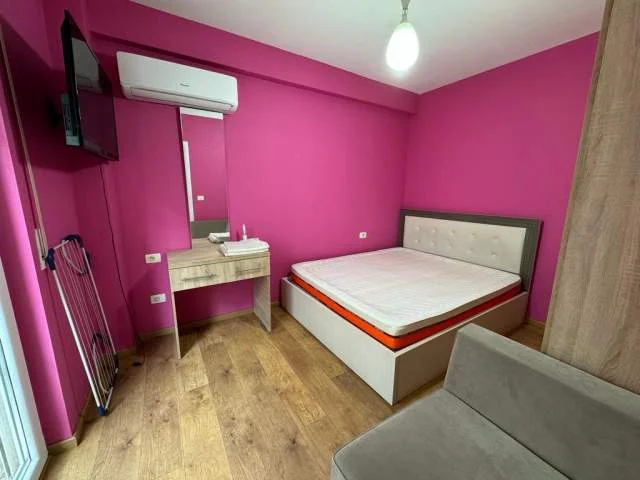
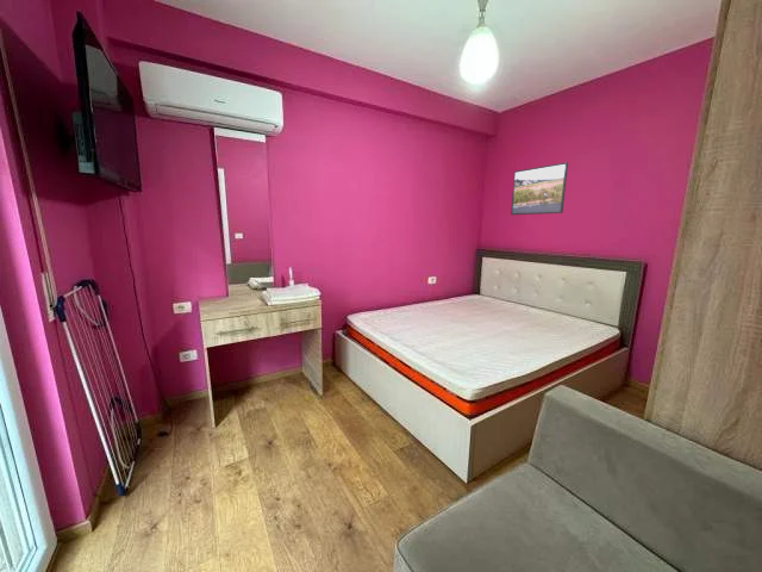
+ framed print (536, 191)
